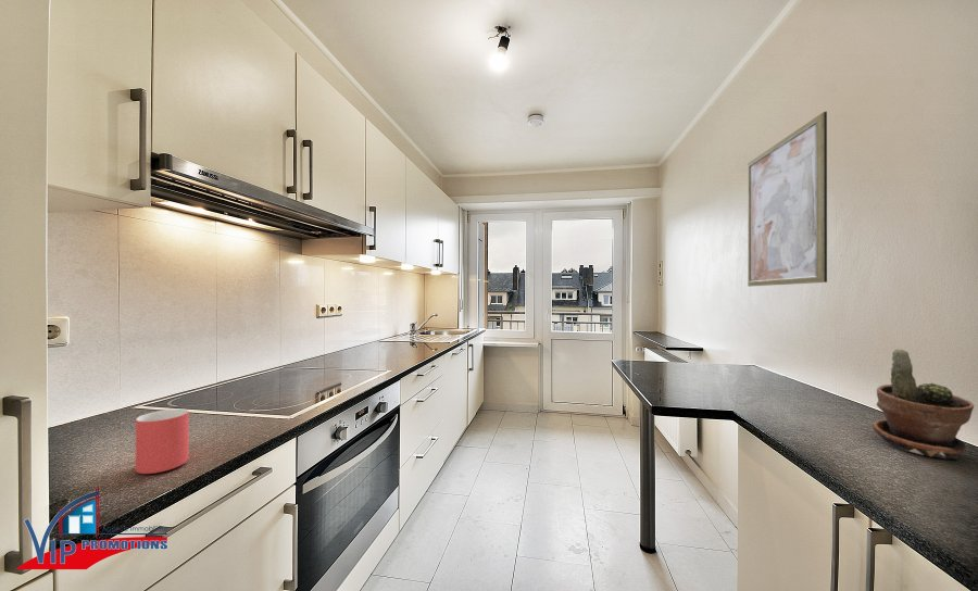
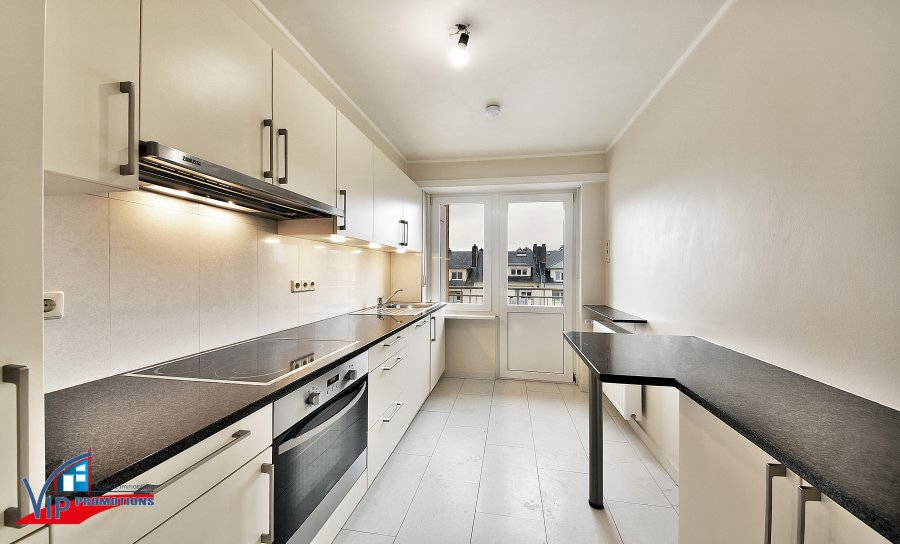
- wall art (779, 213)
- potted plant (919, 398)
- mug (161, 438)
